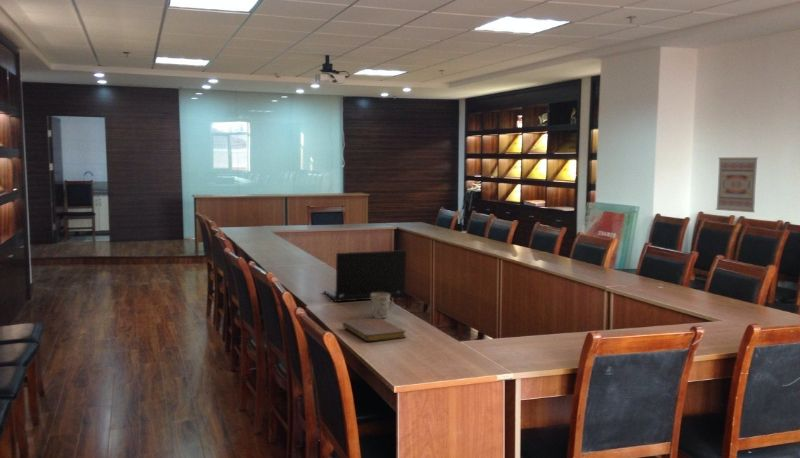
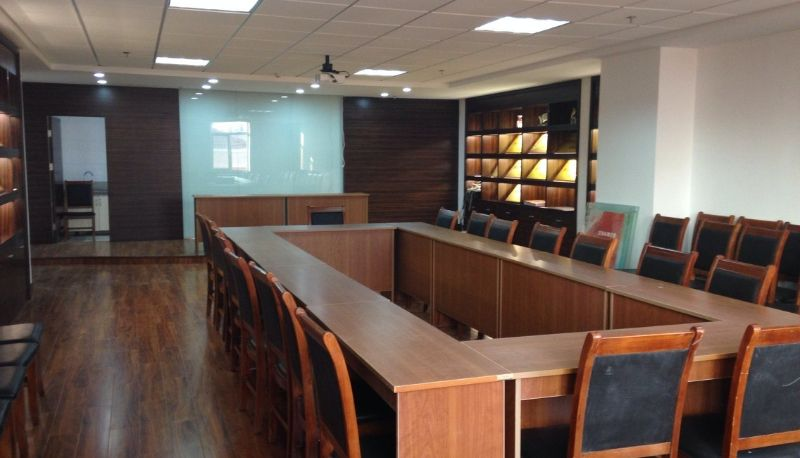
- wall art (736, 184)
- laptop (363, 271)
- notebook (373, 329)
- mug (379, 304)
